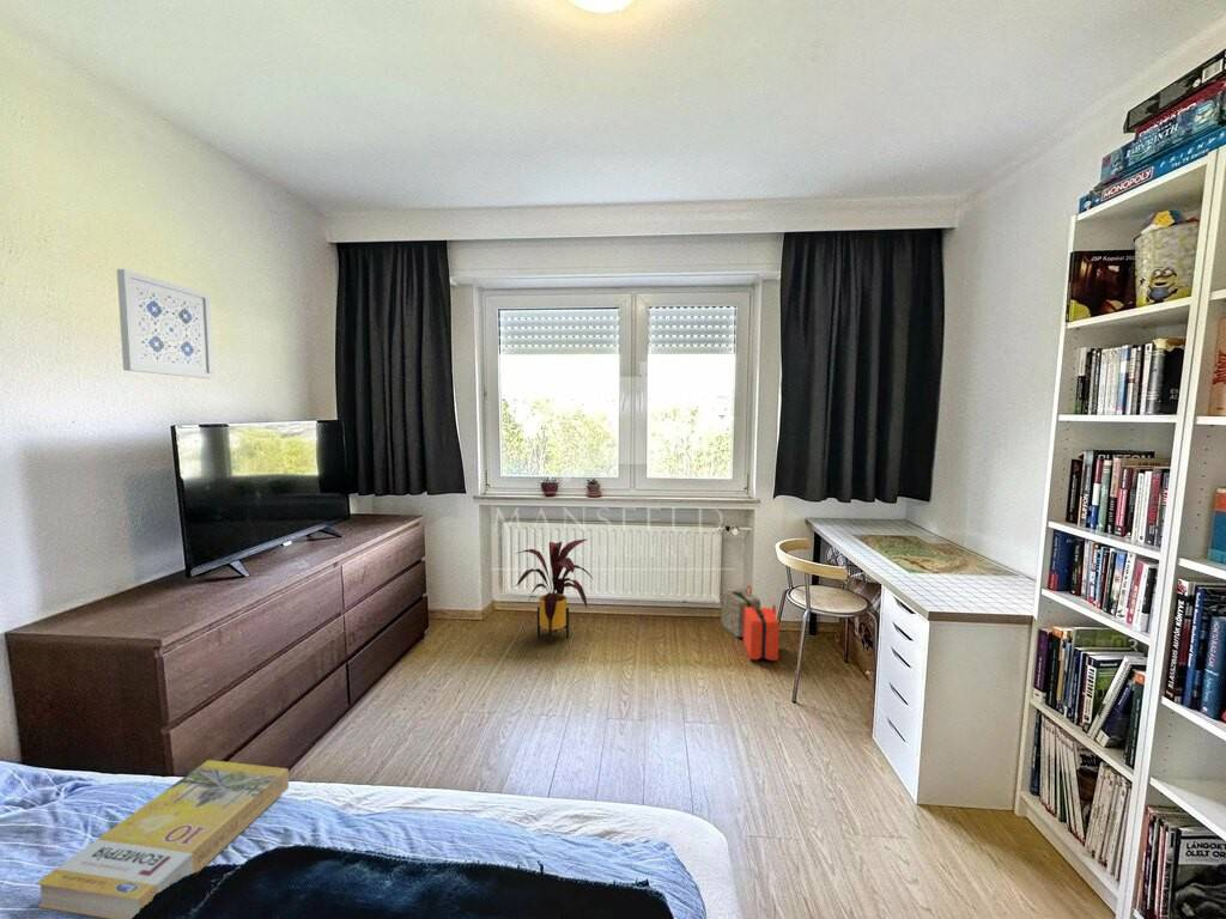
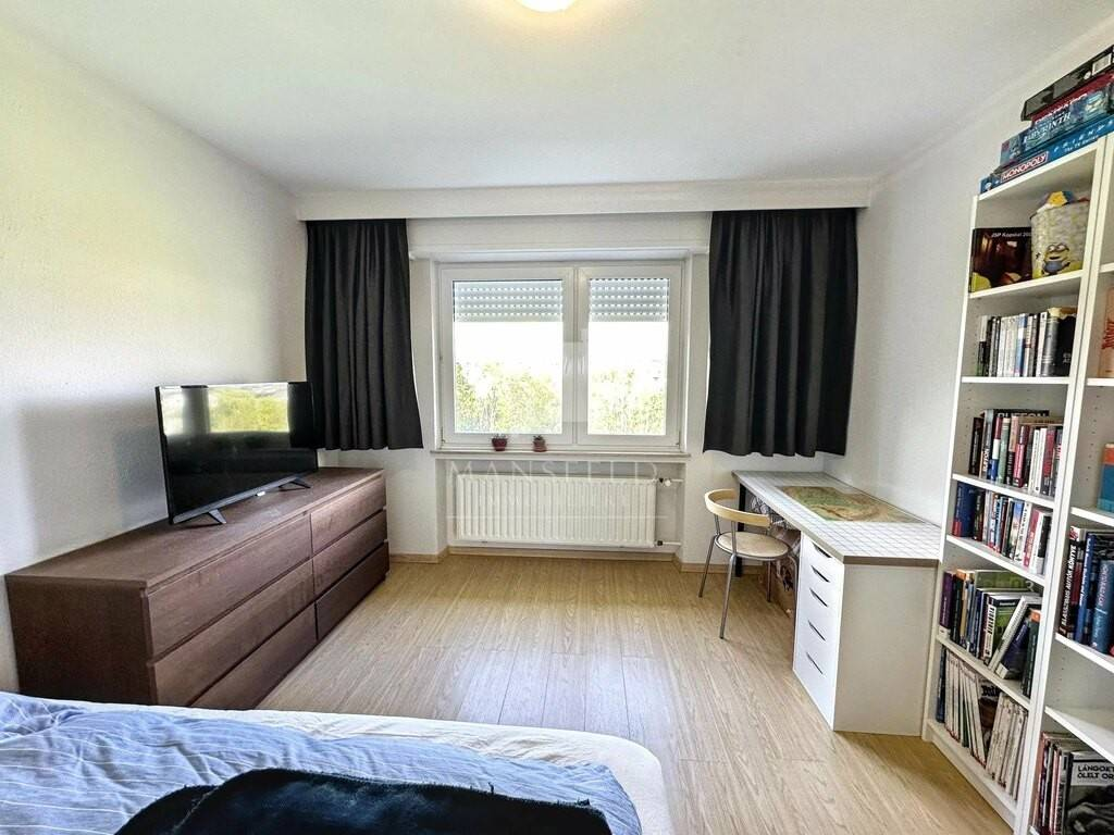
- first aid kit (747, 617)
- book (181, 828)
- wall art (170, 329)
- house plant (553, 589)
